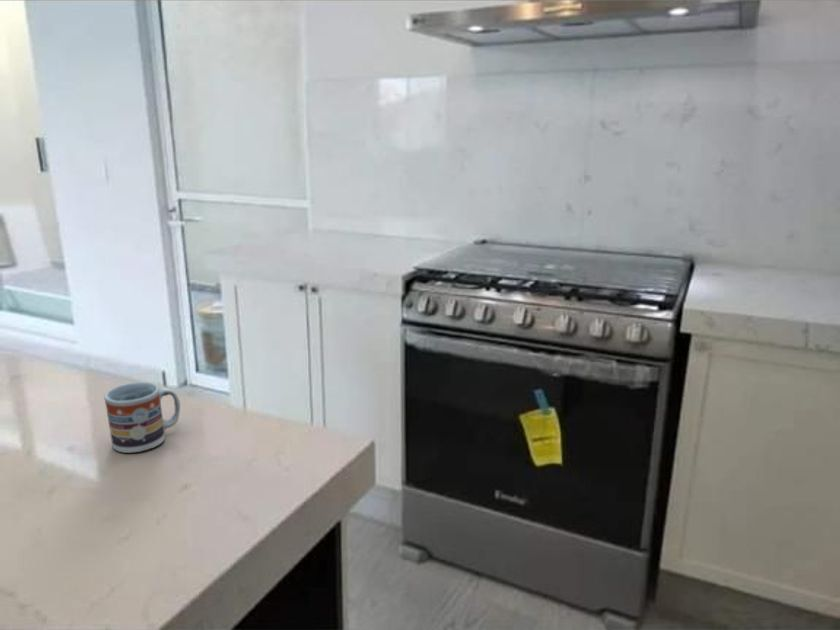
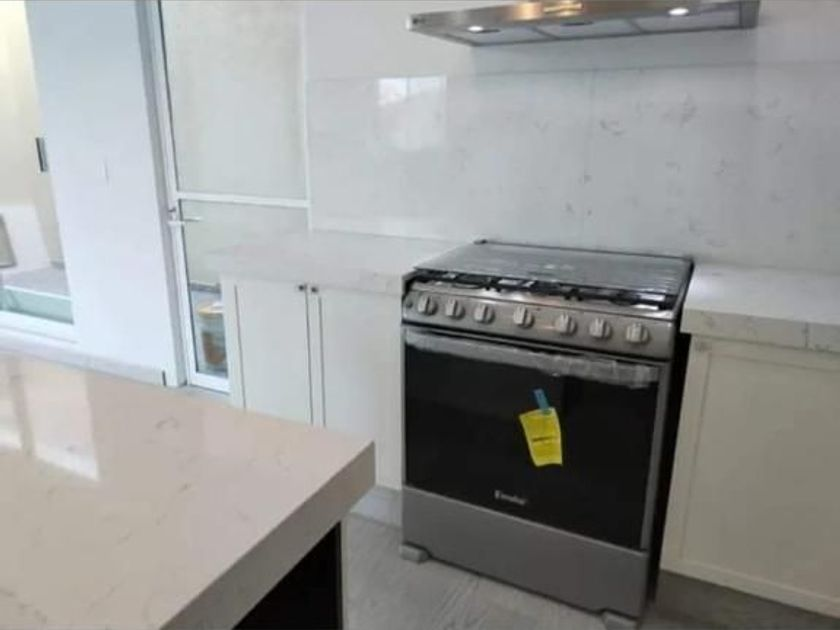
- cup (145, 413)
